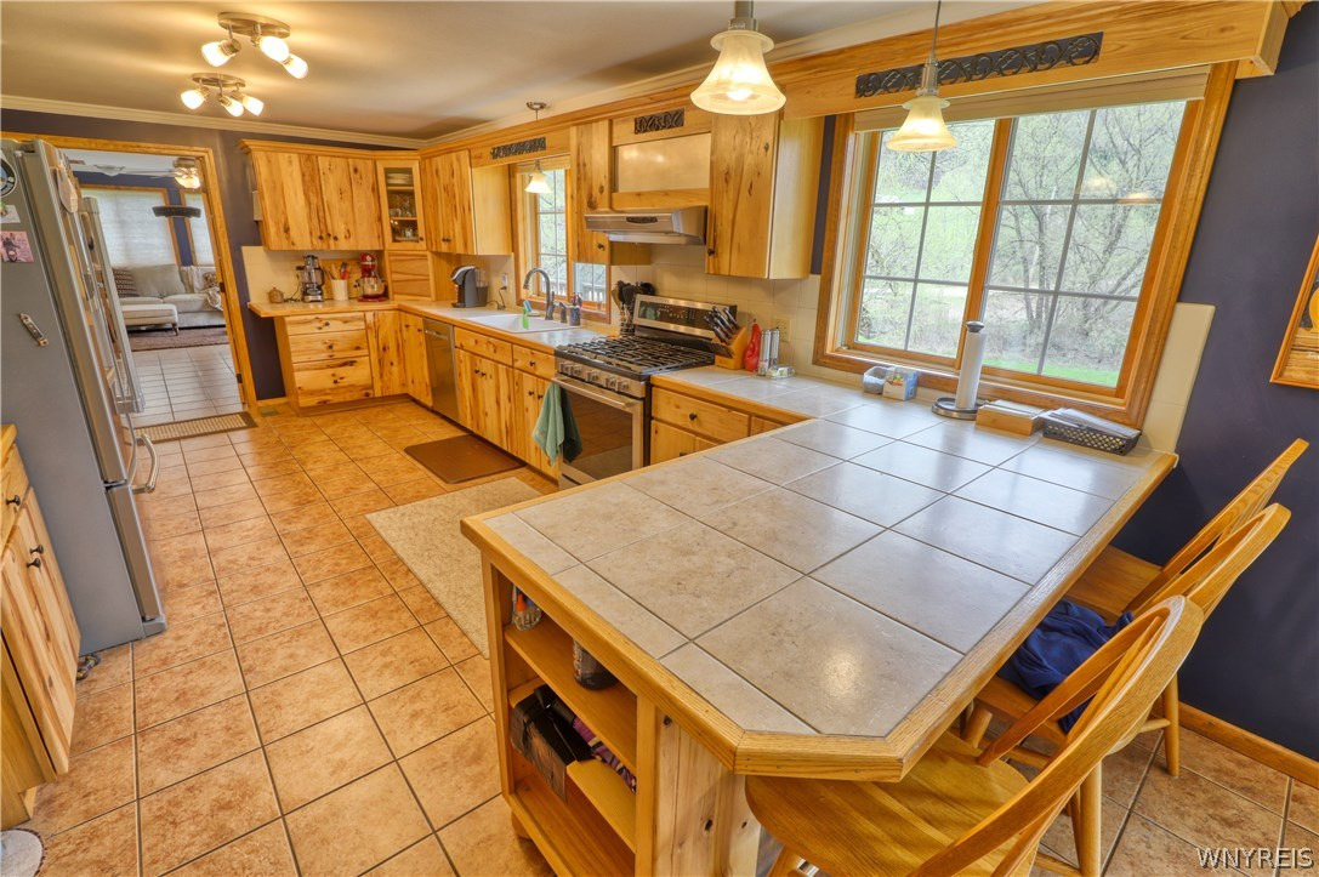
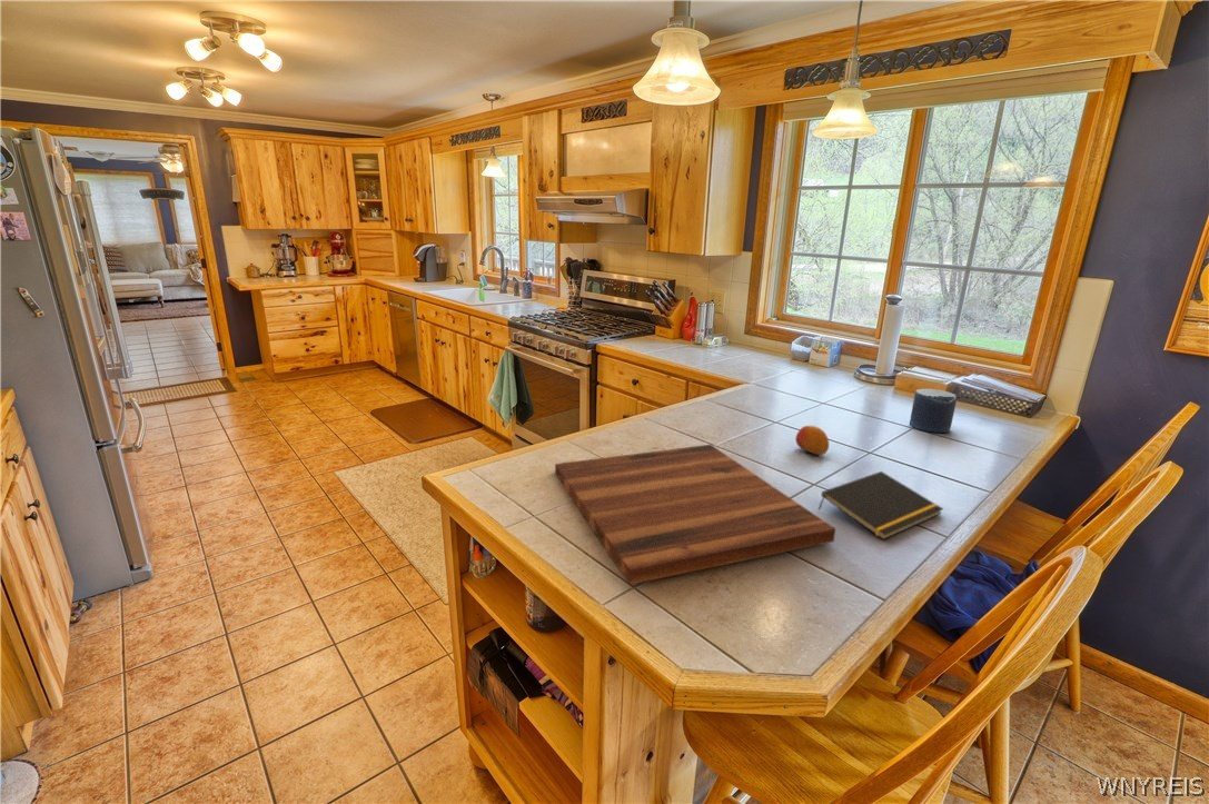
+ notepad (882, 502)
+ fruit (813, 438)
+ cutting board (678, 498)
+ candle (932, 409)
